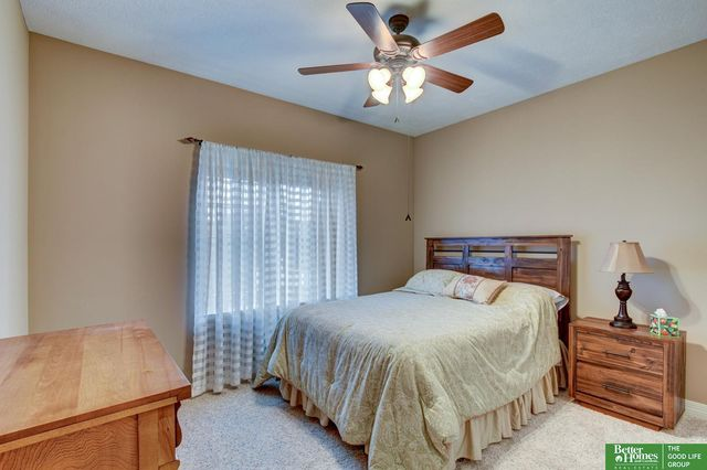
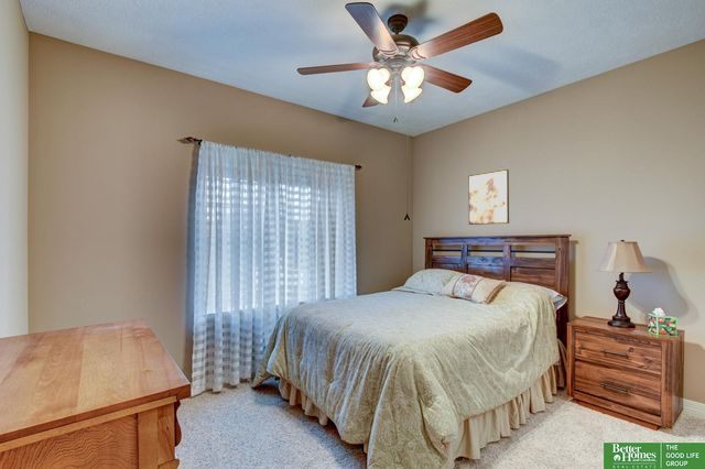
+ wall art (487, 198)
